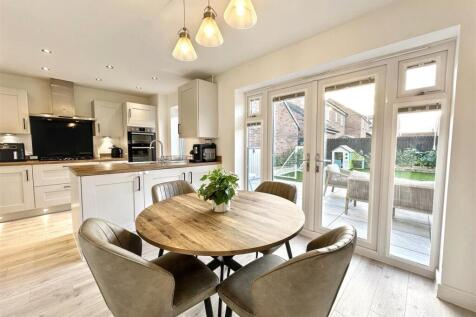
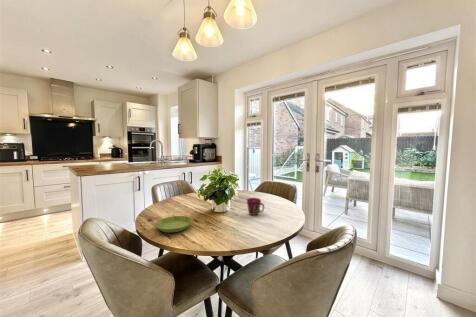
+ saucer (174, 224)
+ cup (255, 206)
